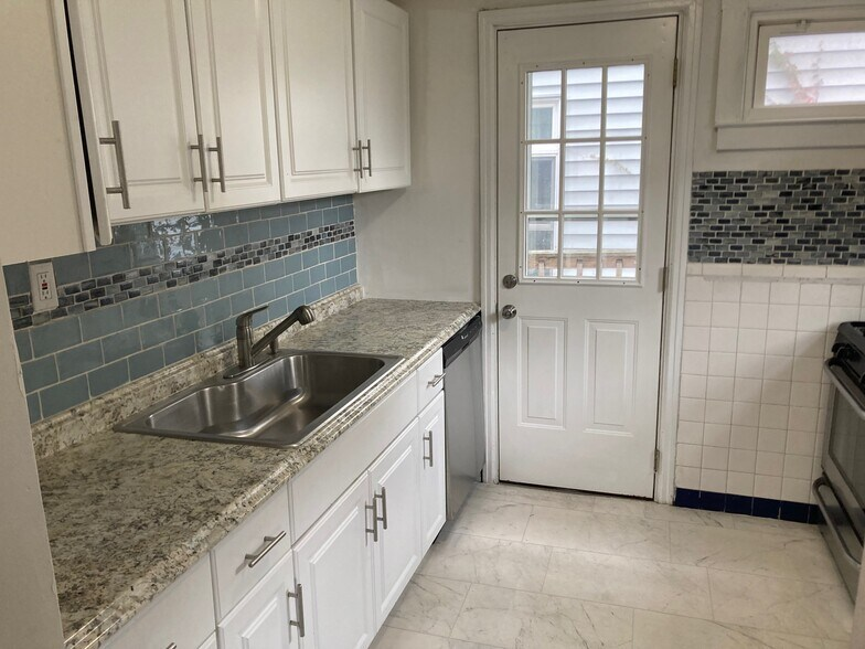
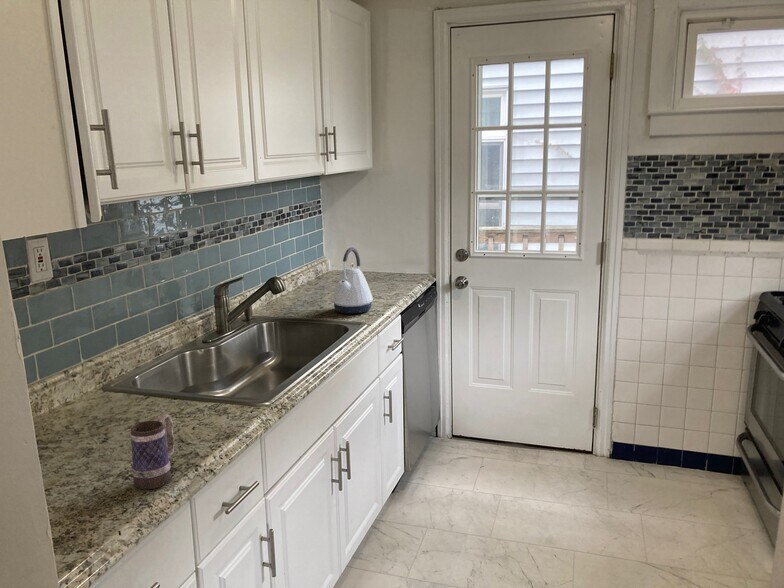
+ mug (155, 449)
+ kettle (351, 279)
